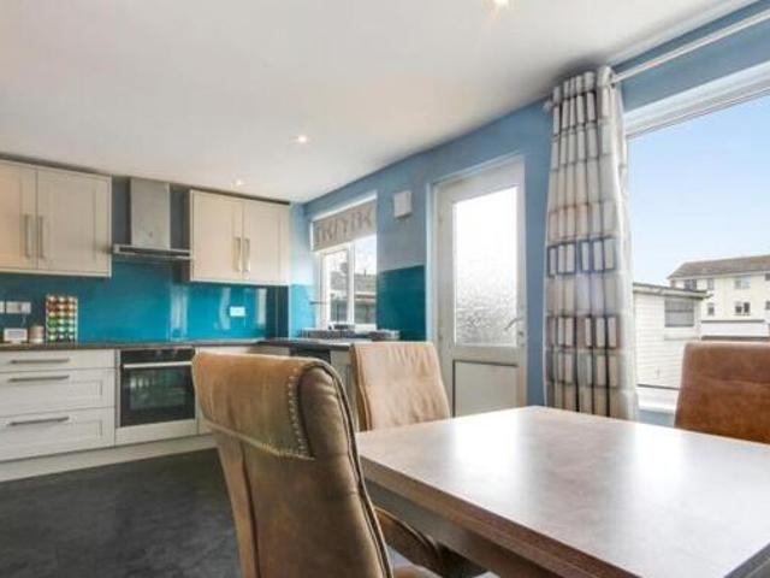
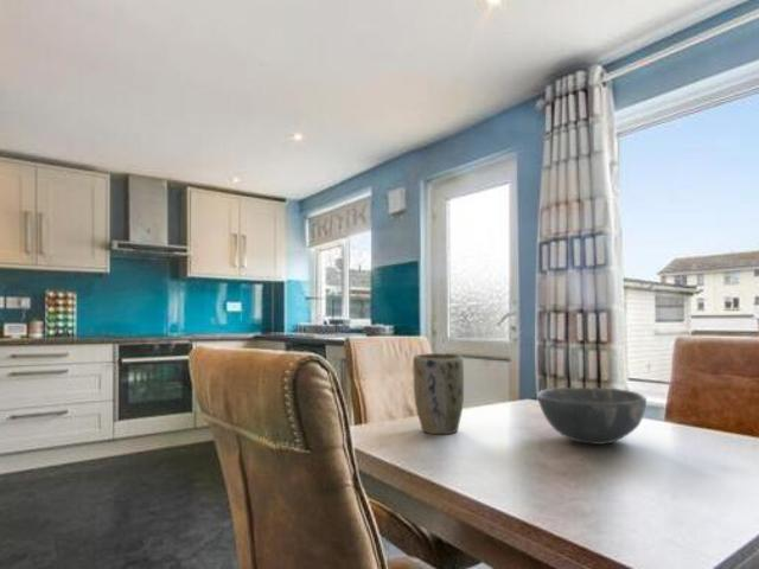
+ bowl (589, 416)
+ plant pot (438, 392)
